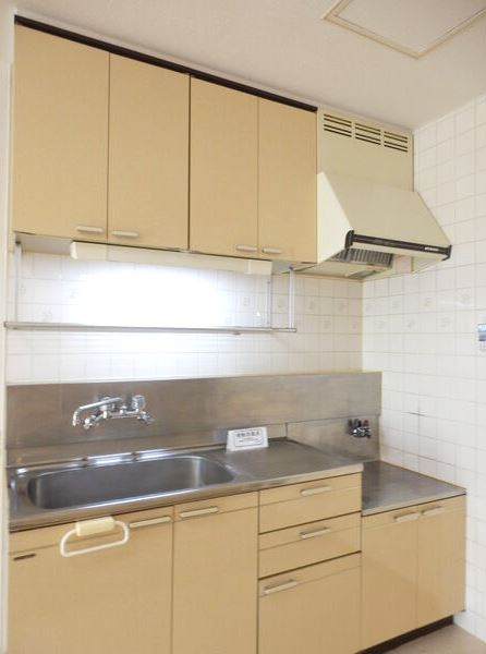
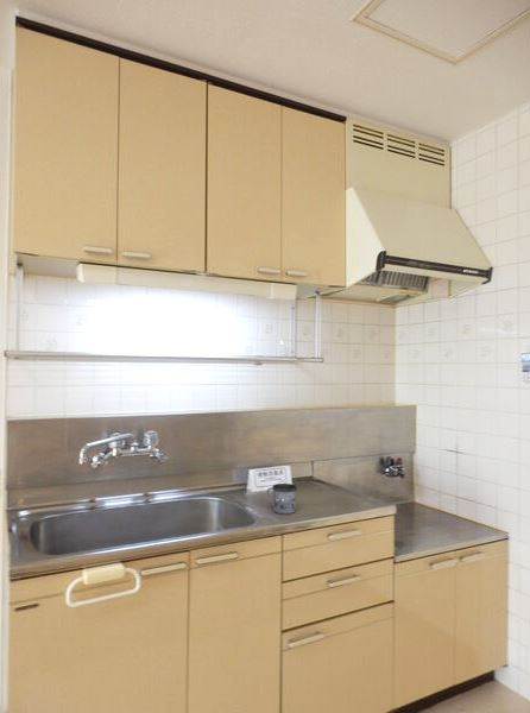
+ mug (280, 498)
